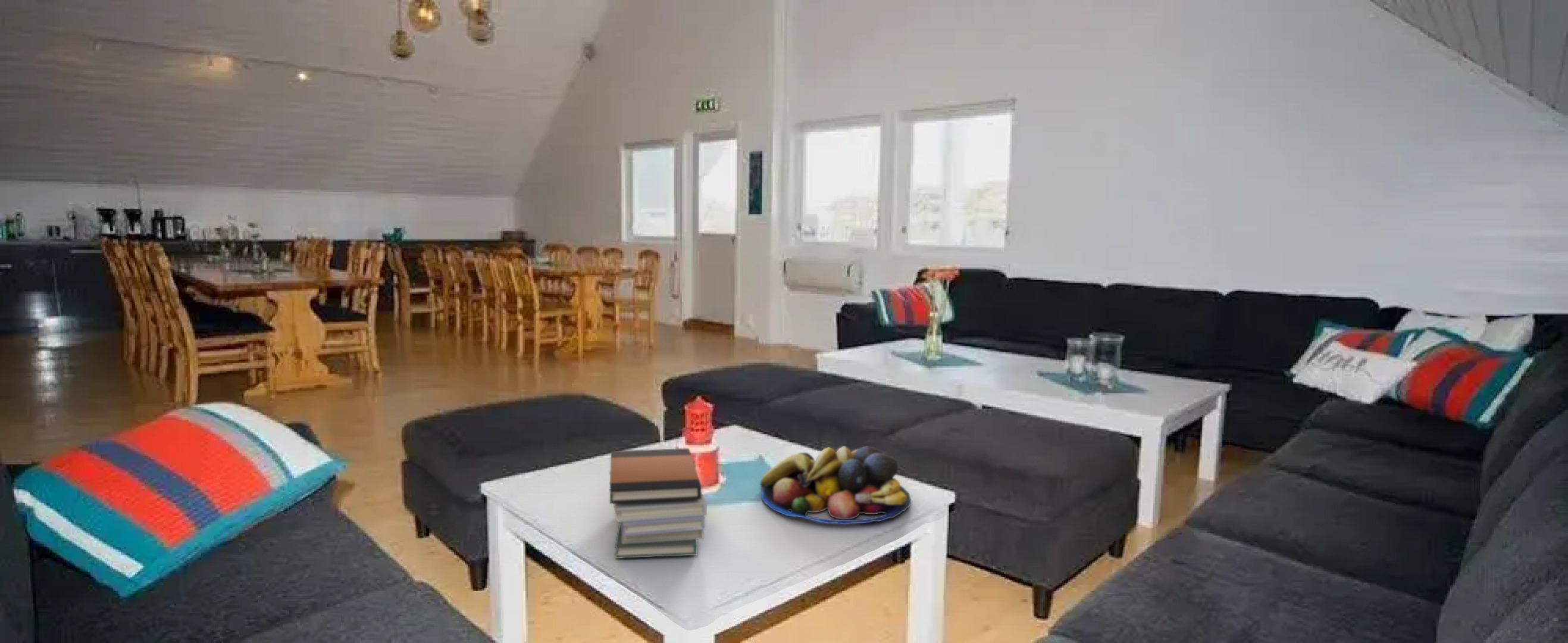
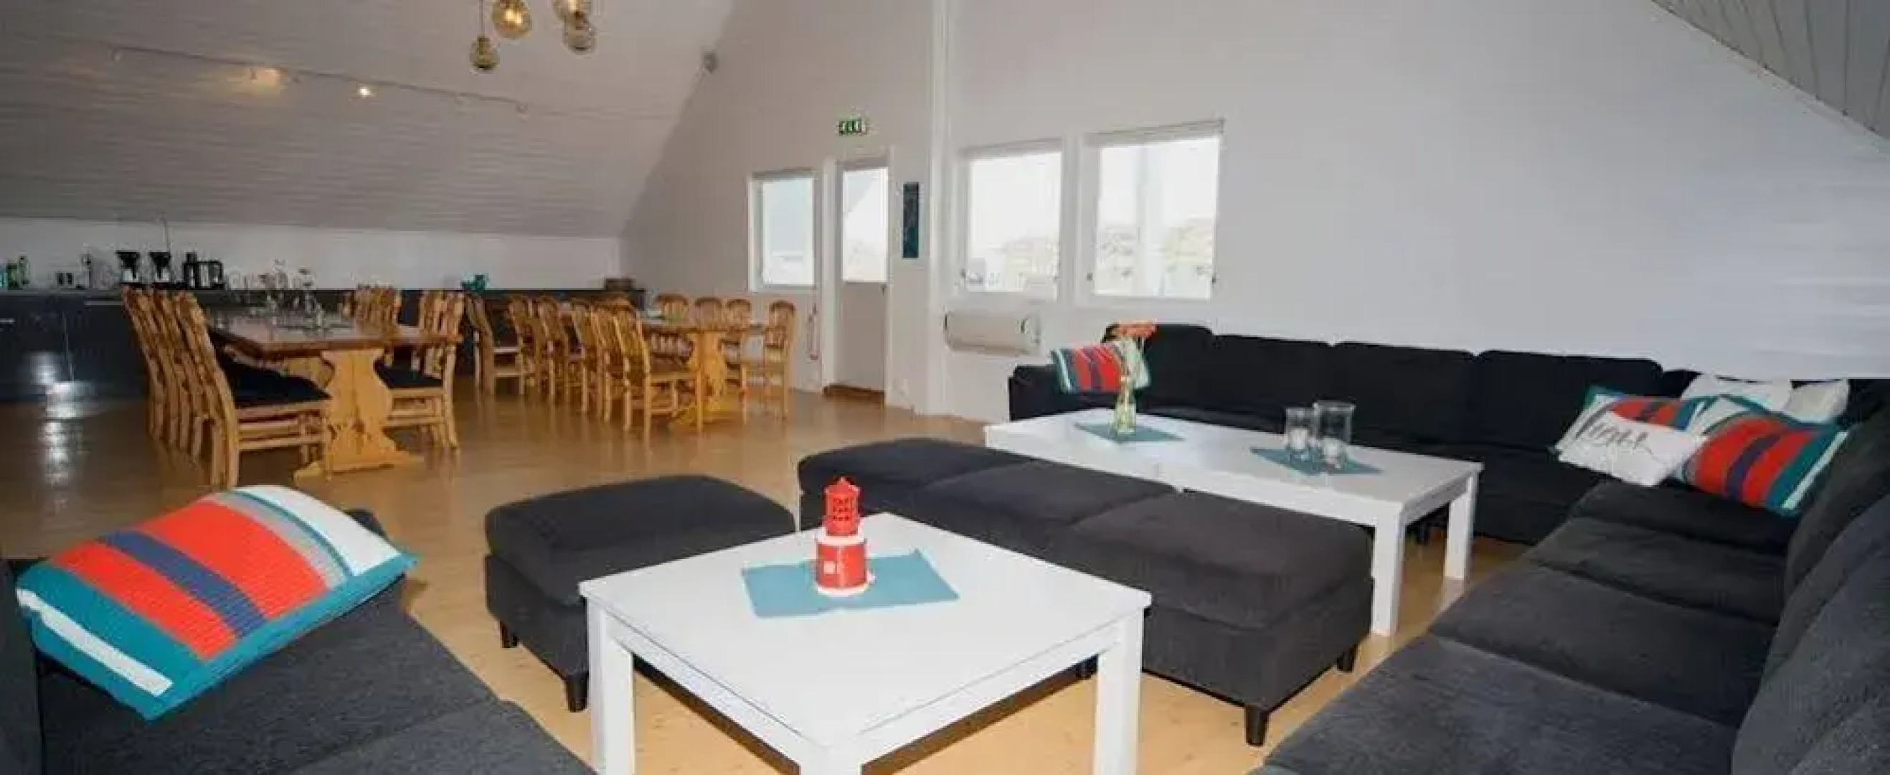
- book stack (655, 500)
- fruit bowl (835, 472)
